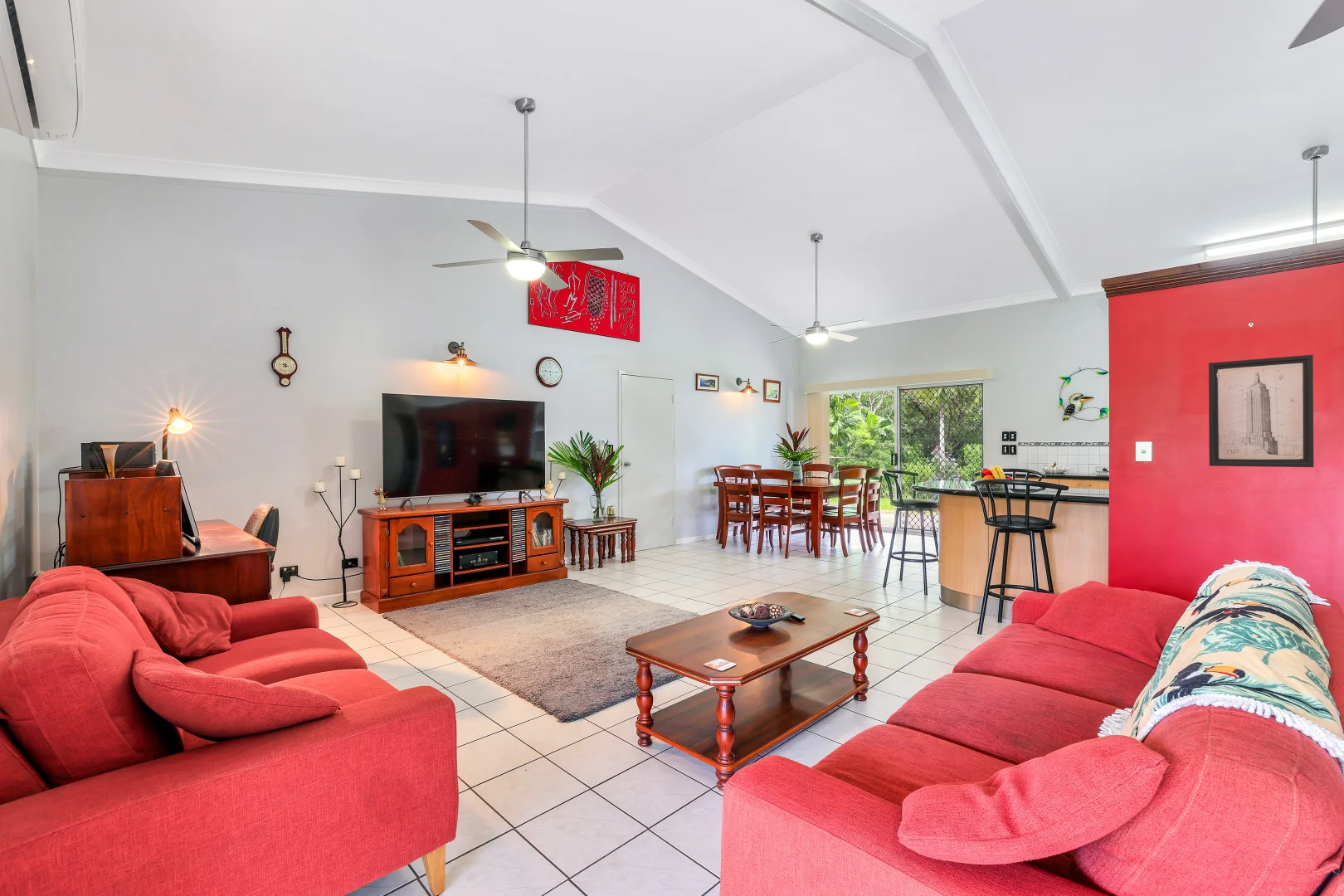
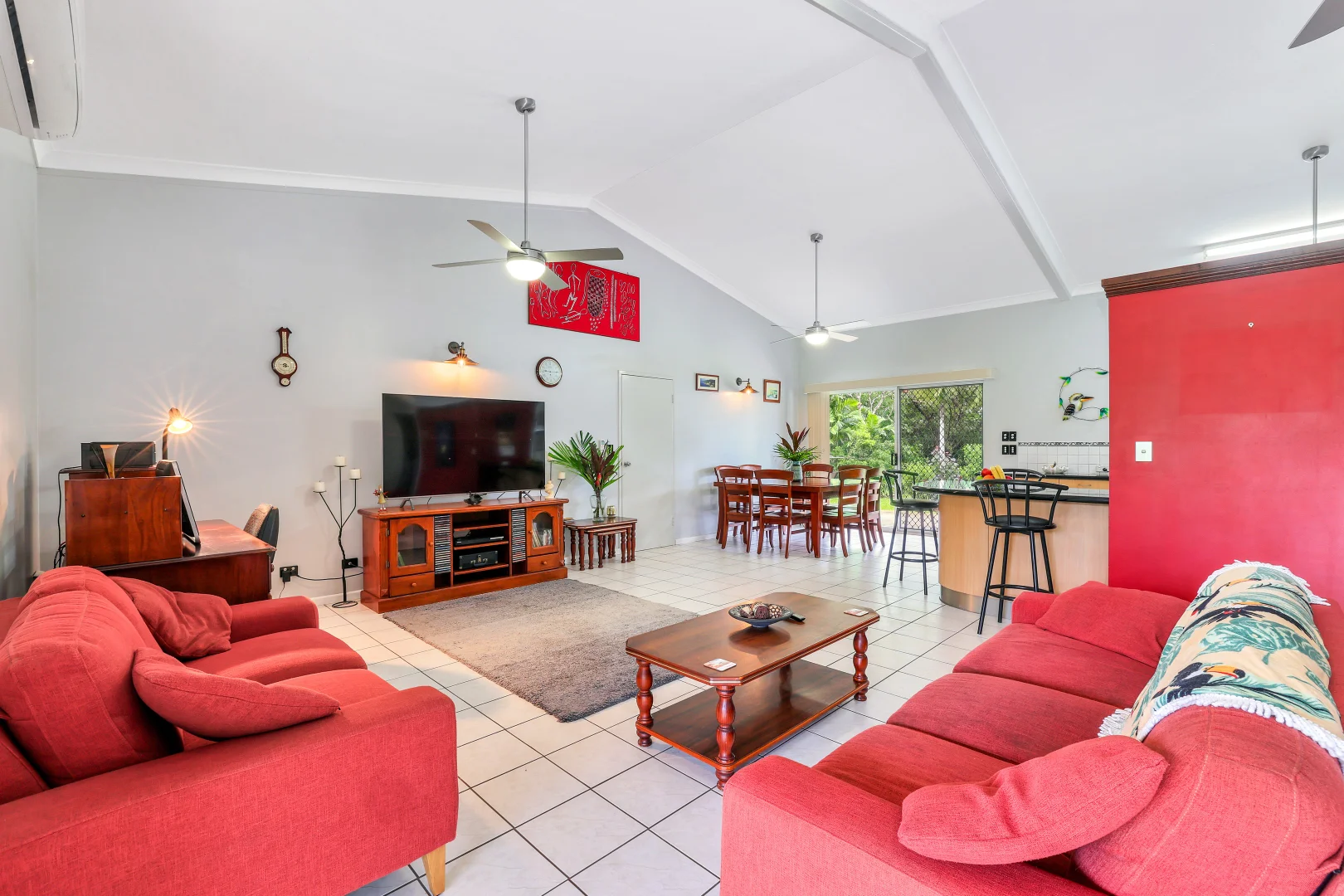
- wall art (1259, 412)
